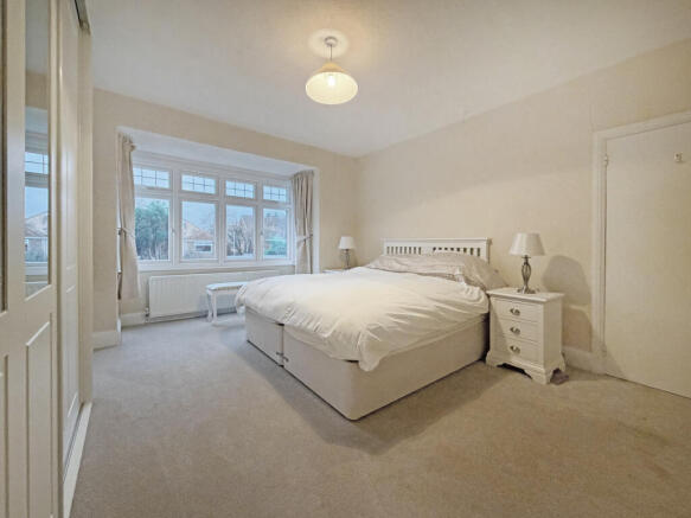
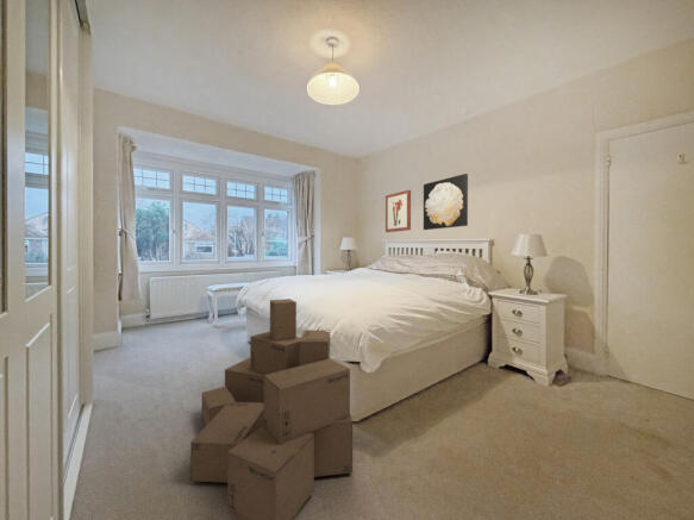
+ wall art (398, 212)
+ cardboard box (264, 371)
+ wall art (444, 203)
